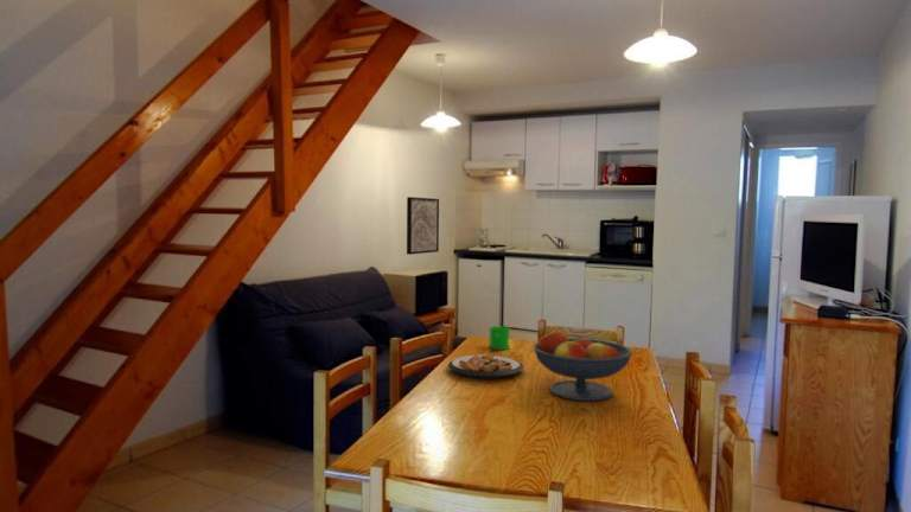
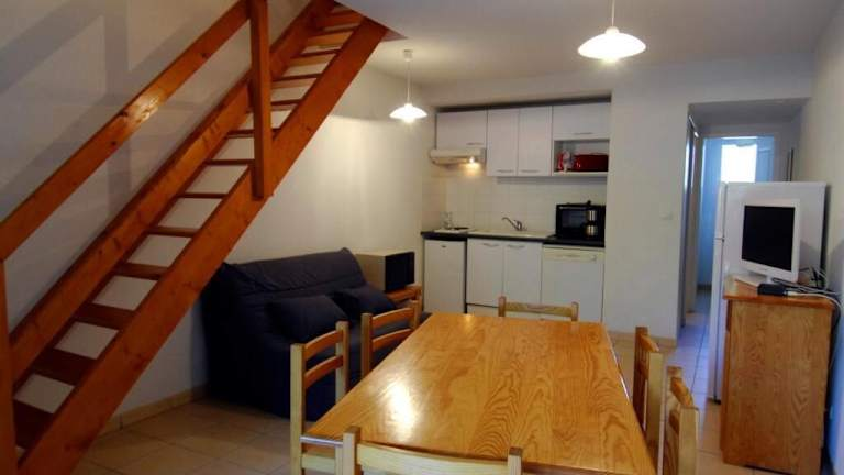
- wall art (423, 225)
- fruit bowl (581, 361)
- plate (485, 363)
- mug (498, 338)
